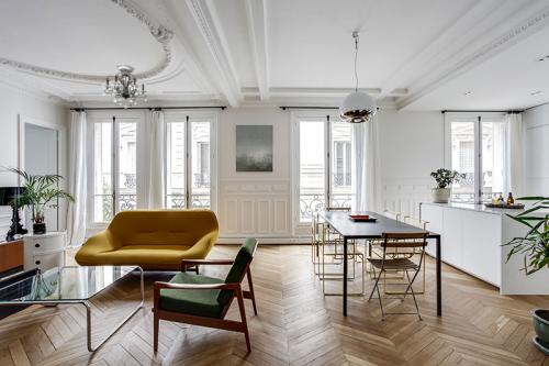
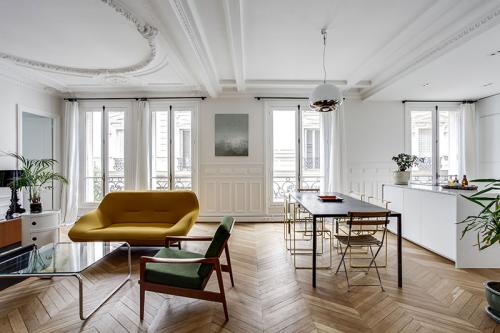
- chandelier (125, 88)
